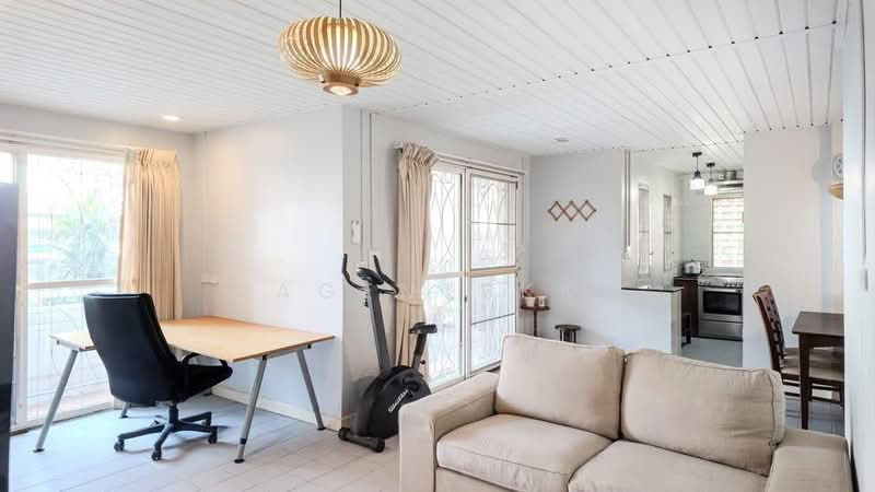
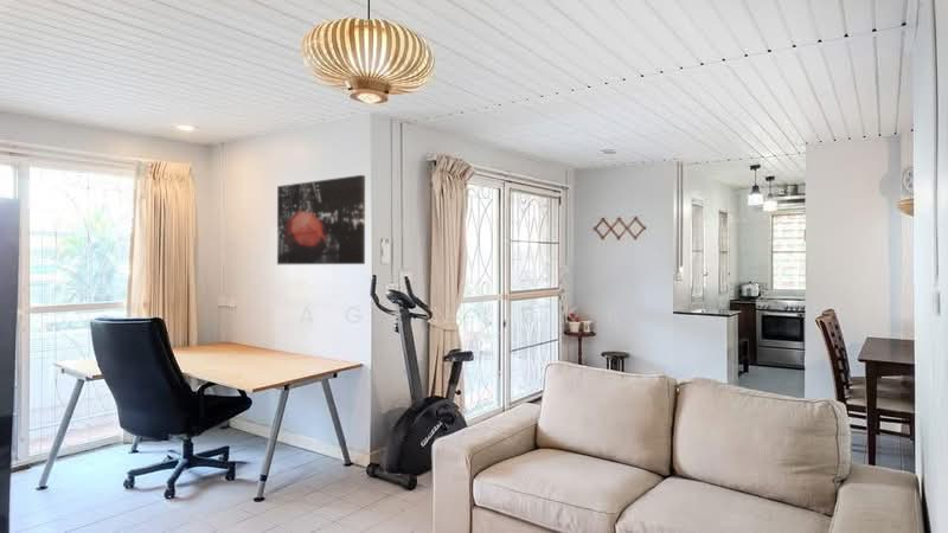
+ wall art (318, 223)
